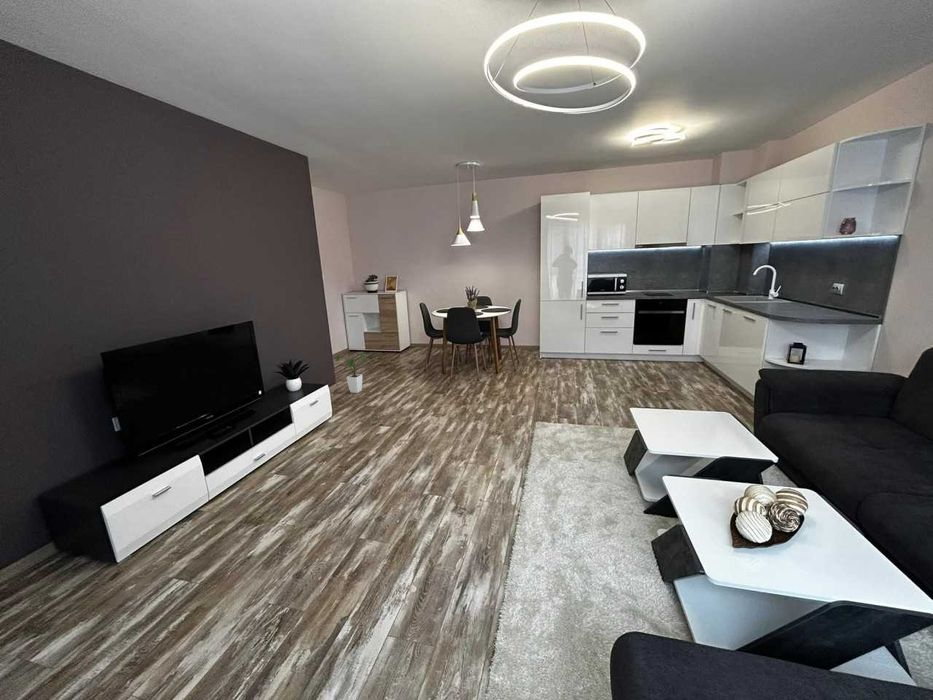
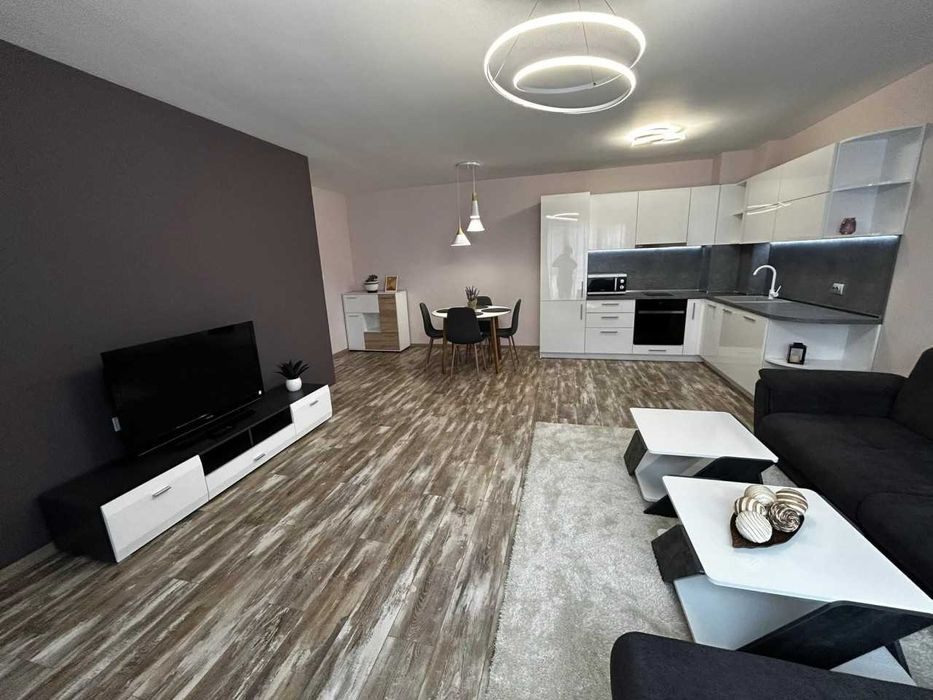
- house plant (355, 370)
